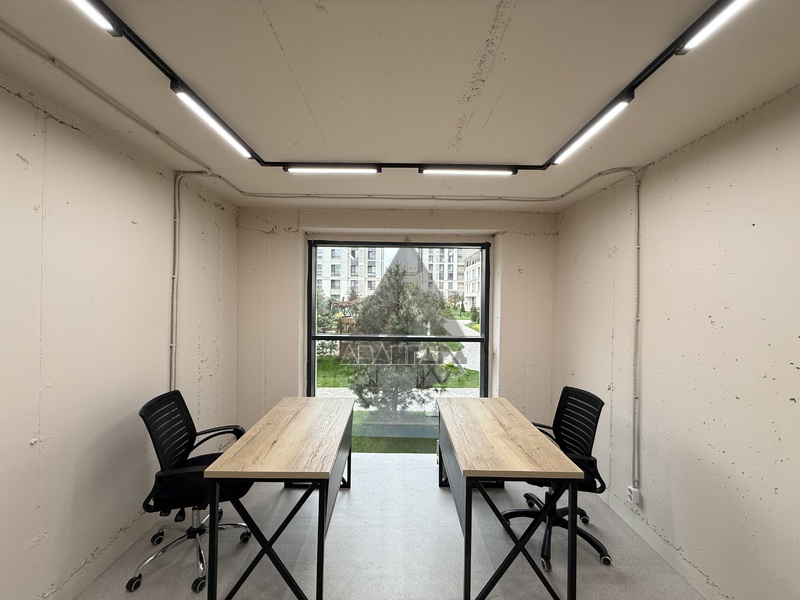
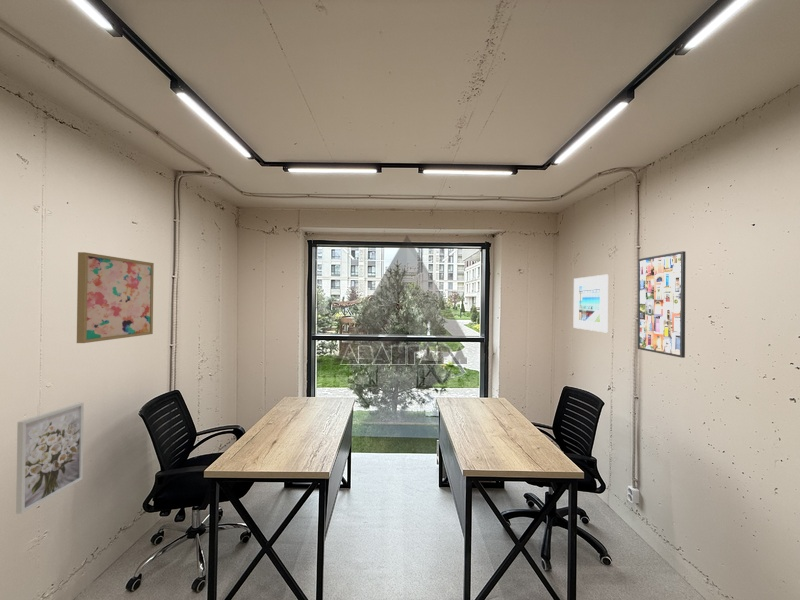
+ wall art (119, 298)
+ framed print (589, 303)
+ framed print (659, 304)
+ wall art (52, 453)
